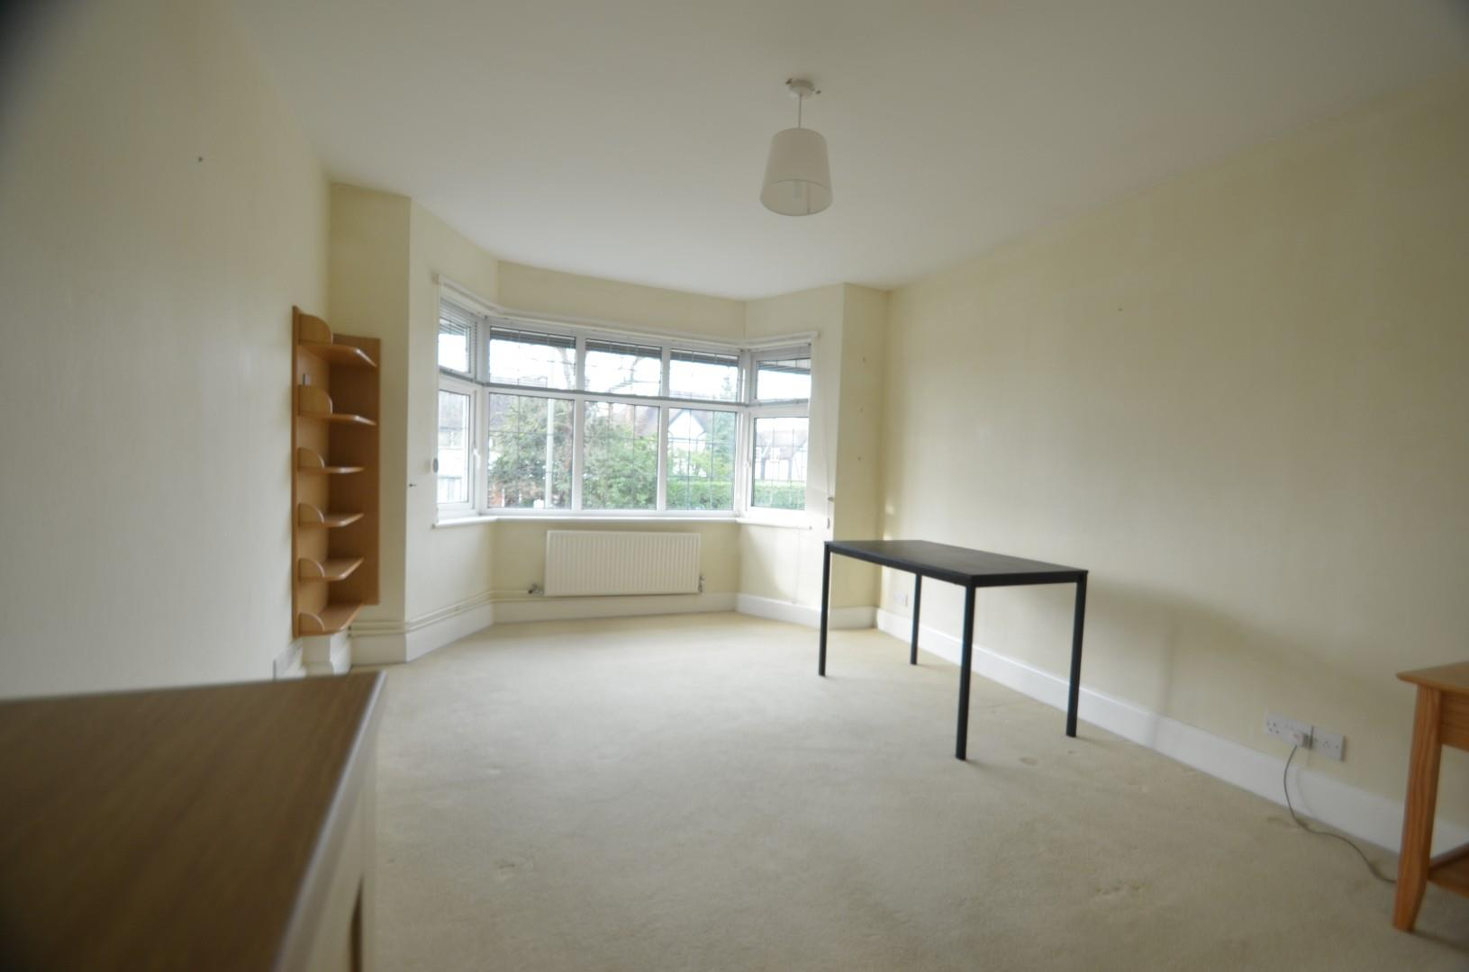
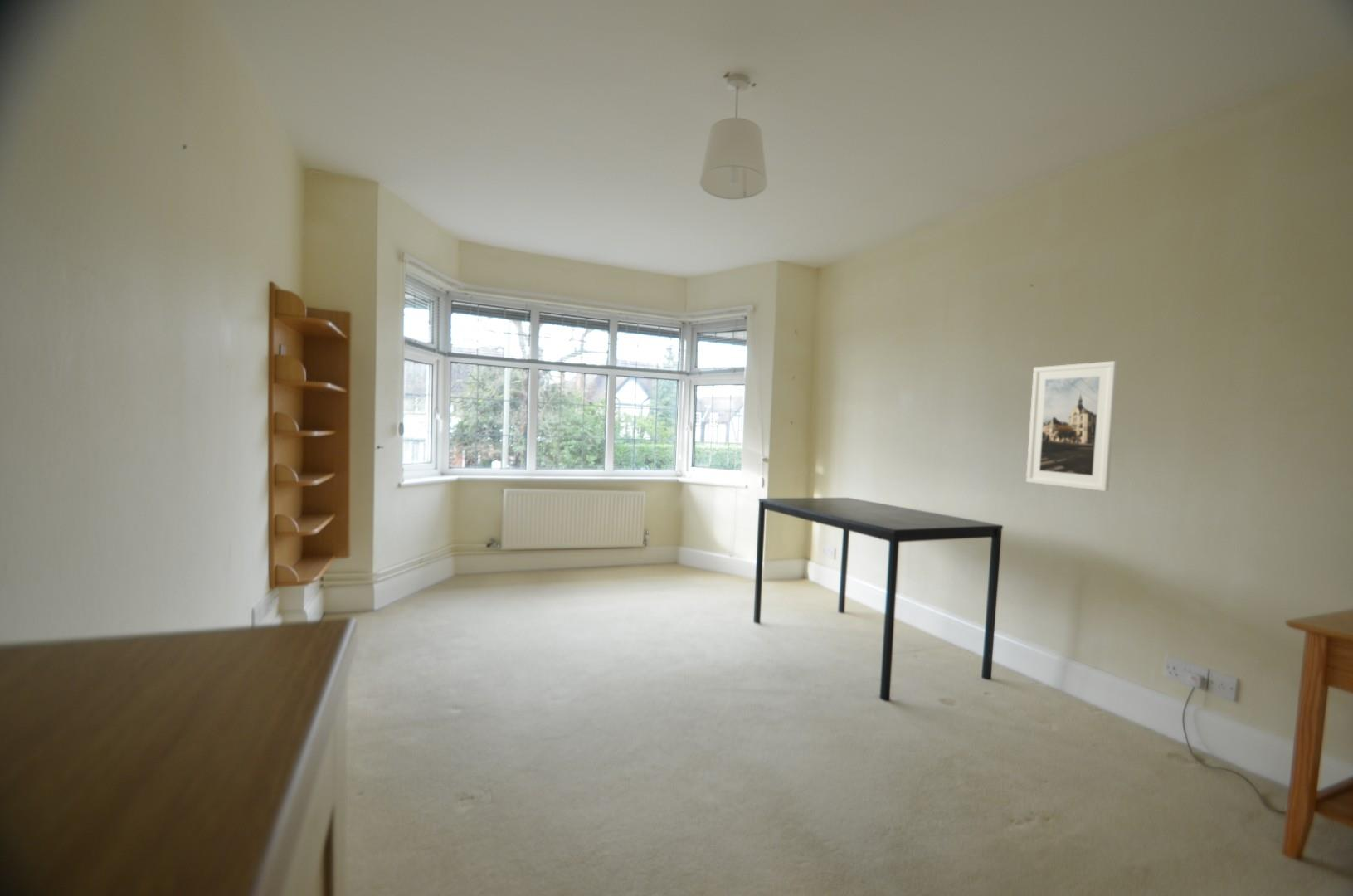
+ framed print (1068, 426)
